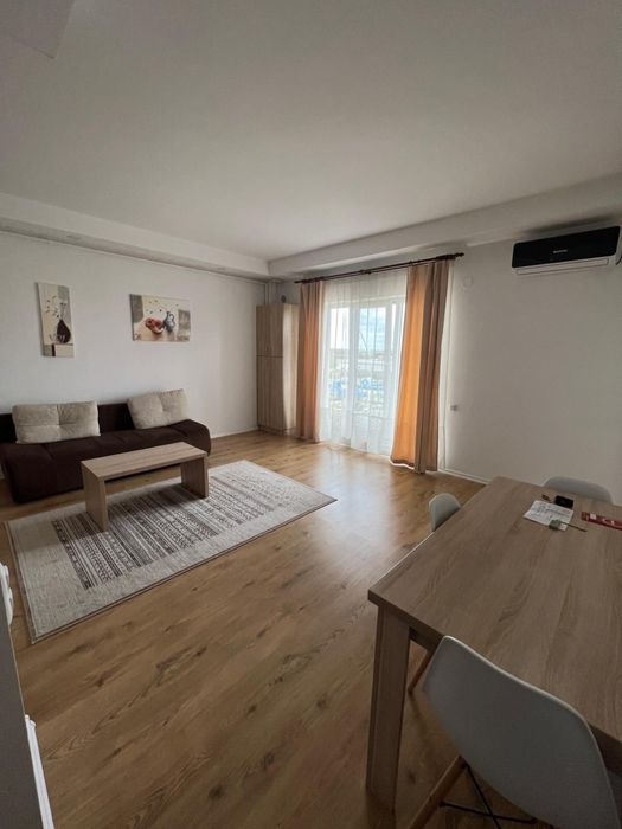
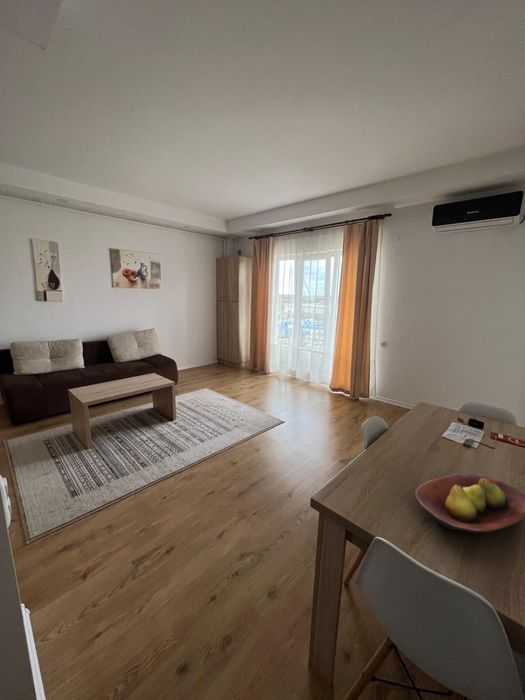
+ fruit bowl (471, 498)
